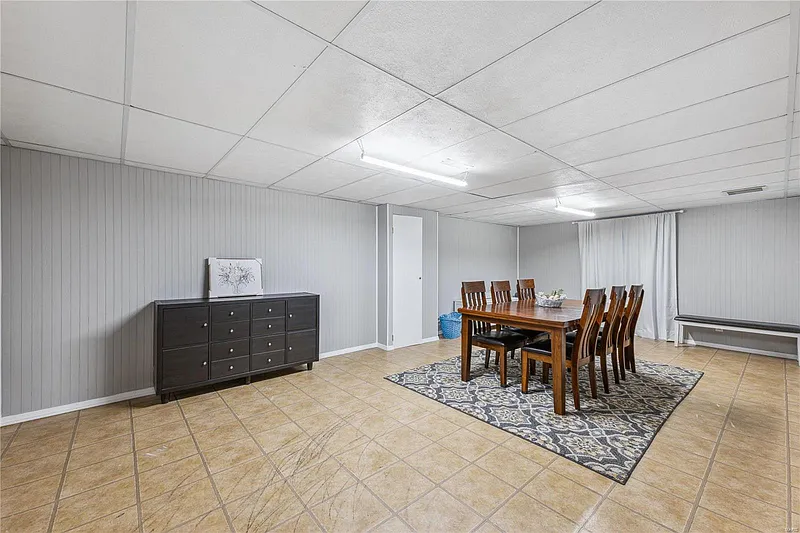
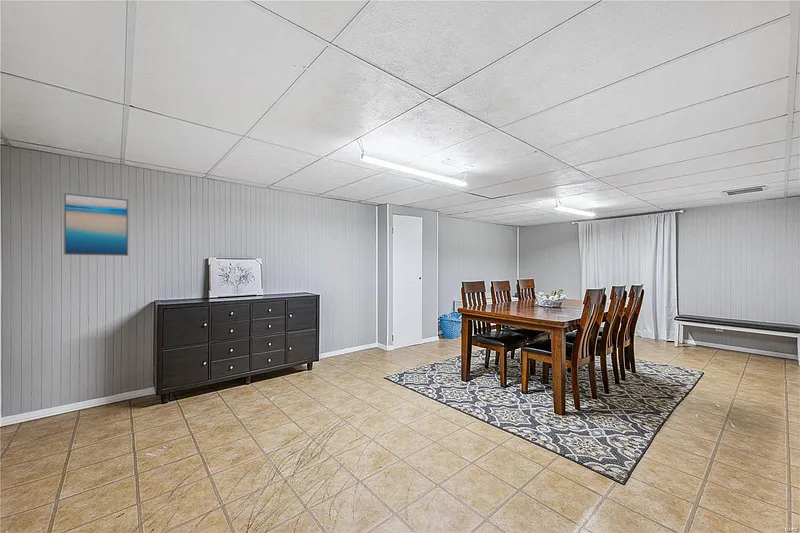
+ wall art (97, 225)
